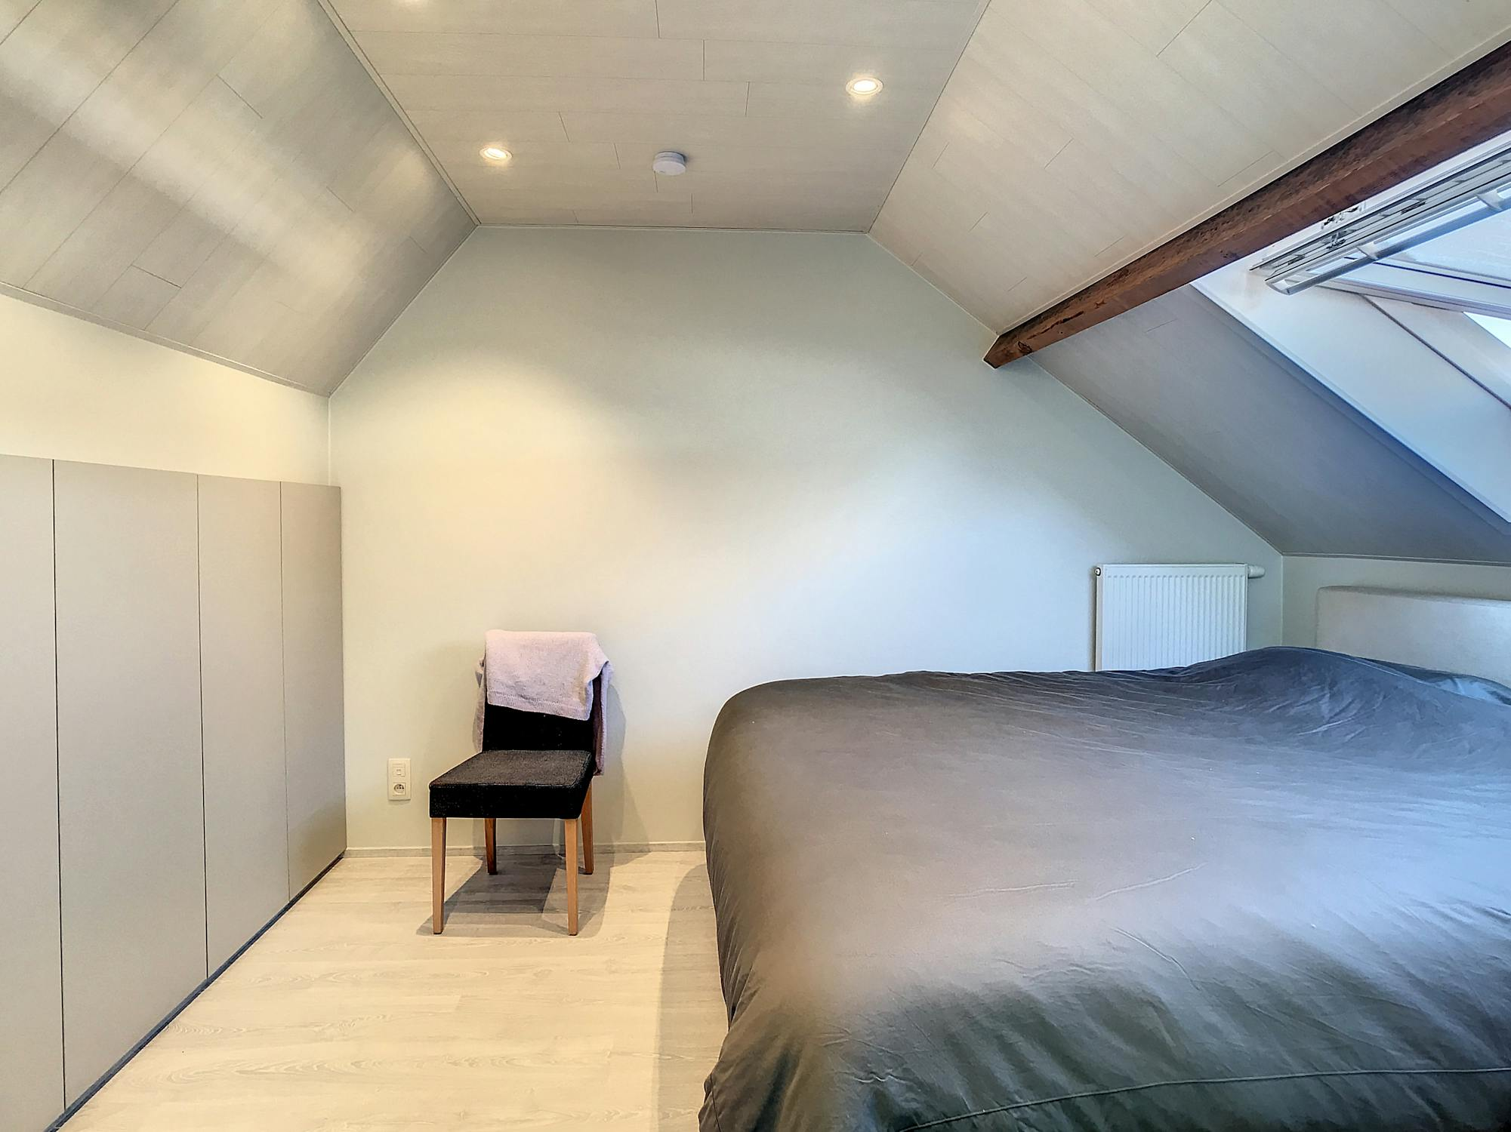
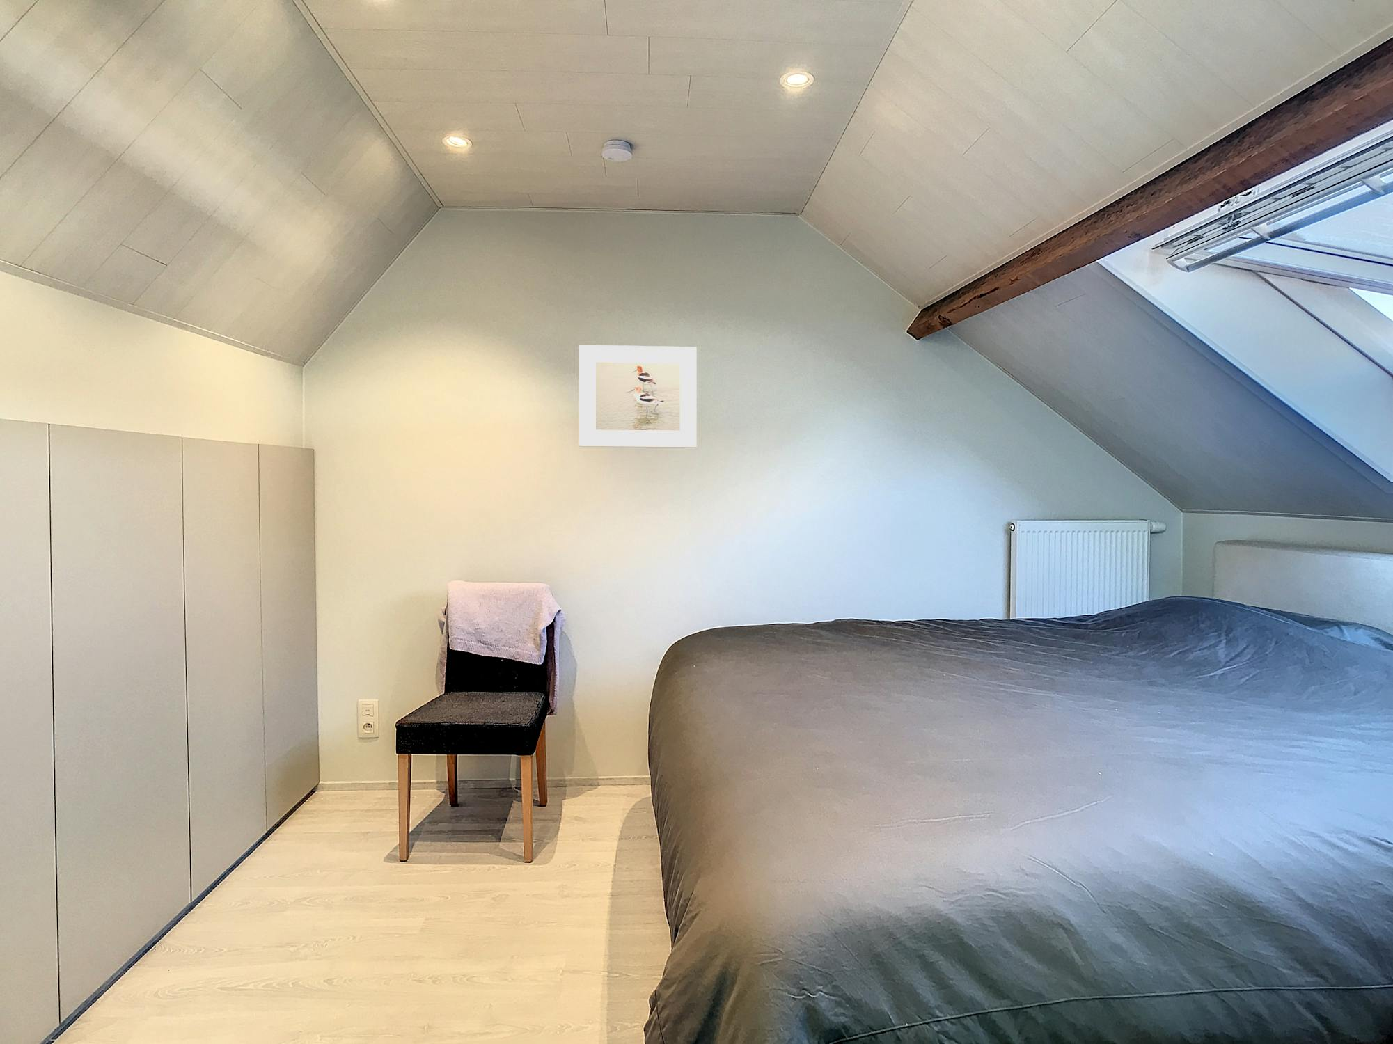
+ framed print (637, 396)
